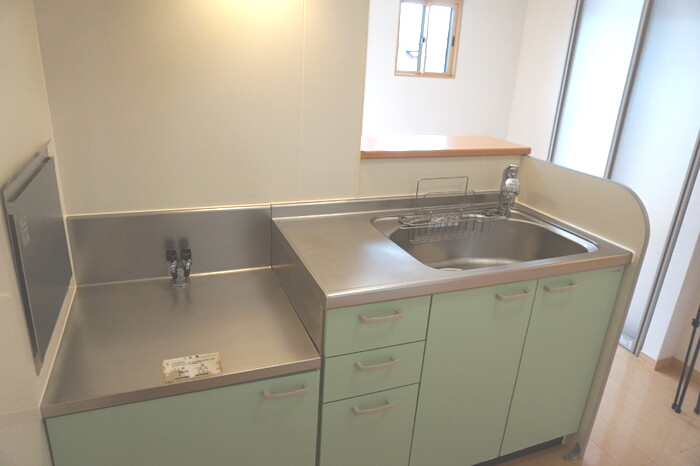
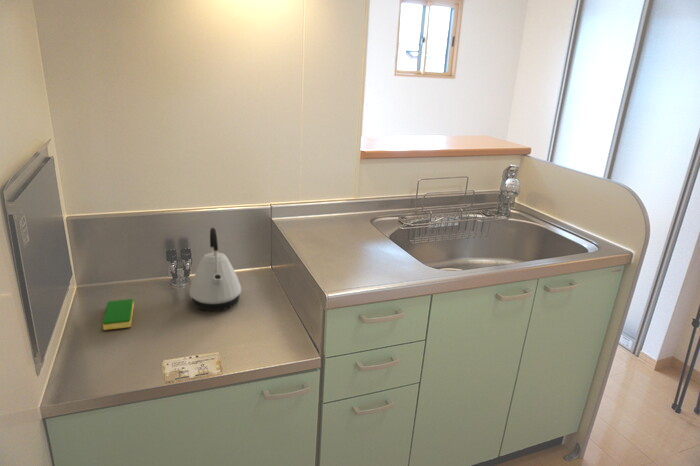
+ dish sponge (118, 313)
+ kettle (215, 267)
